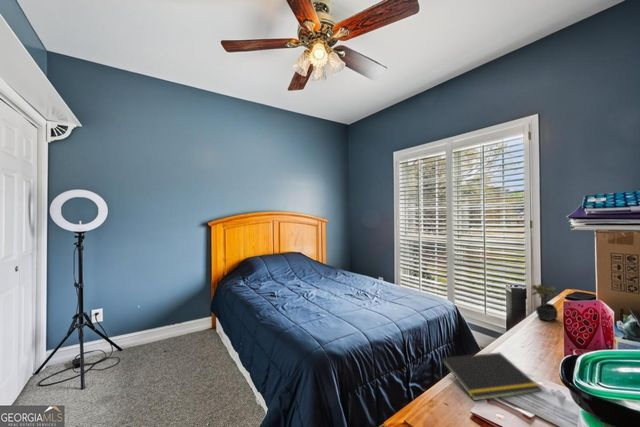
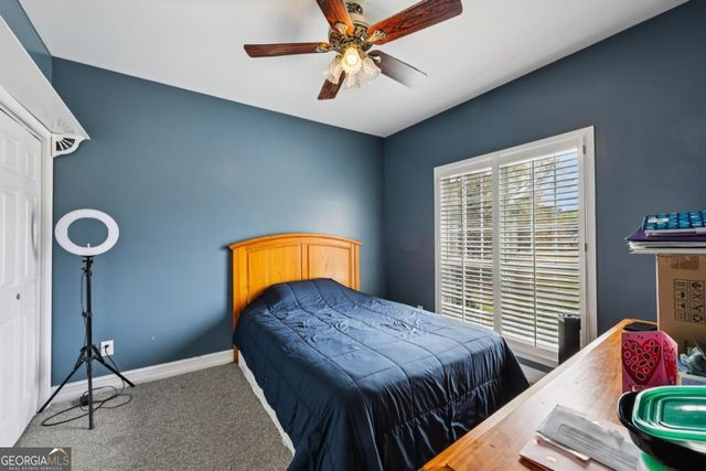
- notepad (488, 374)
- succulent plant (546, 301)
